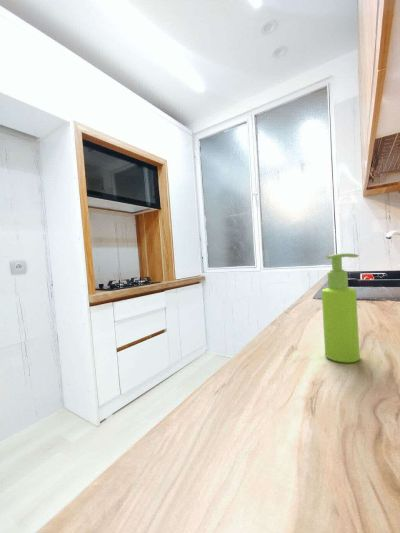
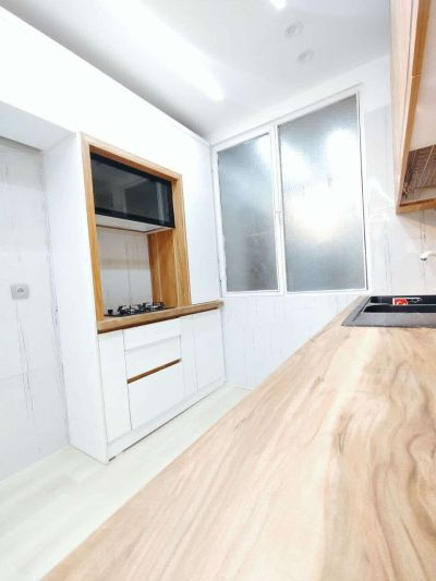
- soap dispenser (341, 305)
